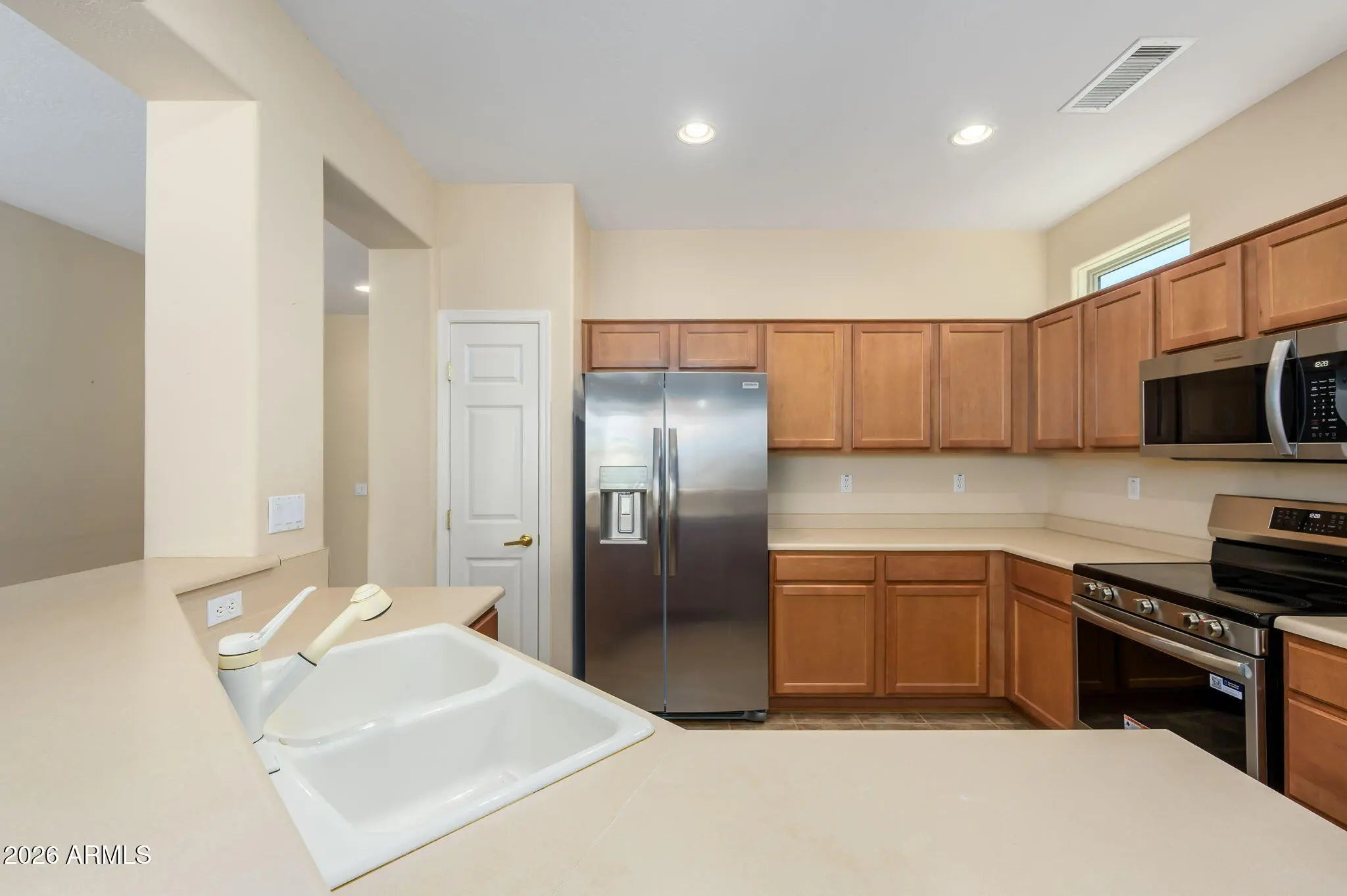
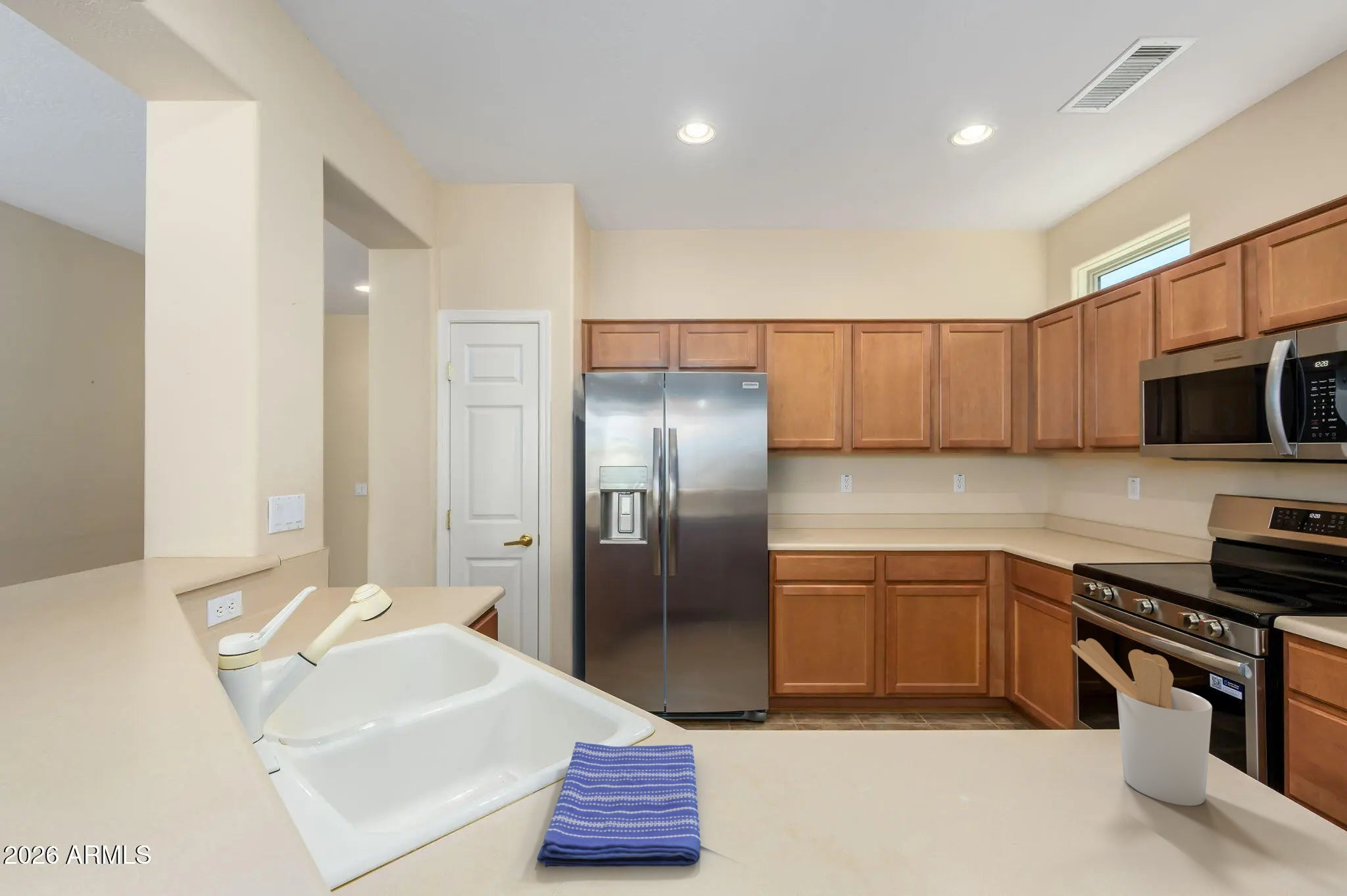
+ dish towel (627, 793)
+ utensil holder (1137, 713)
